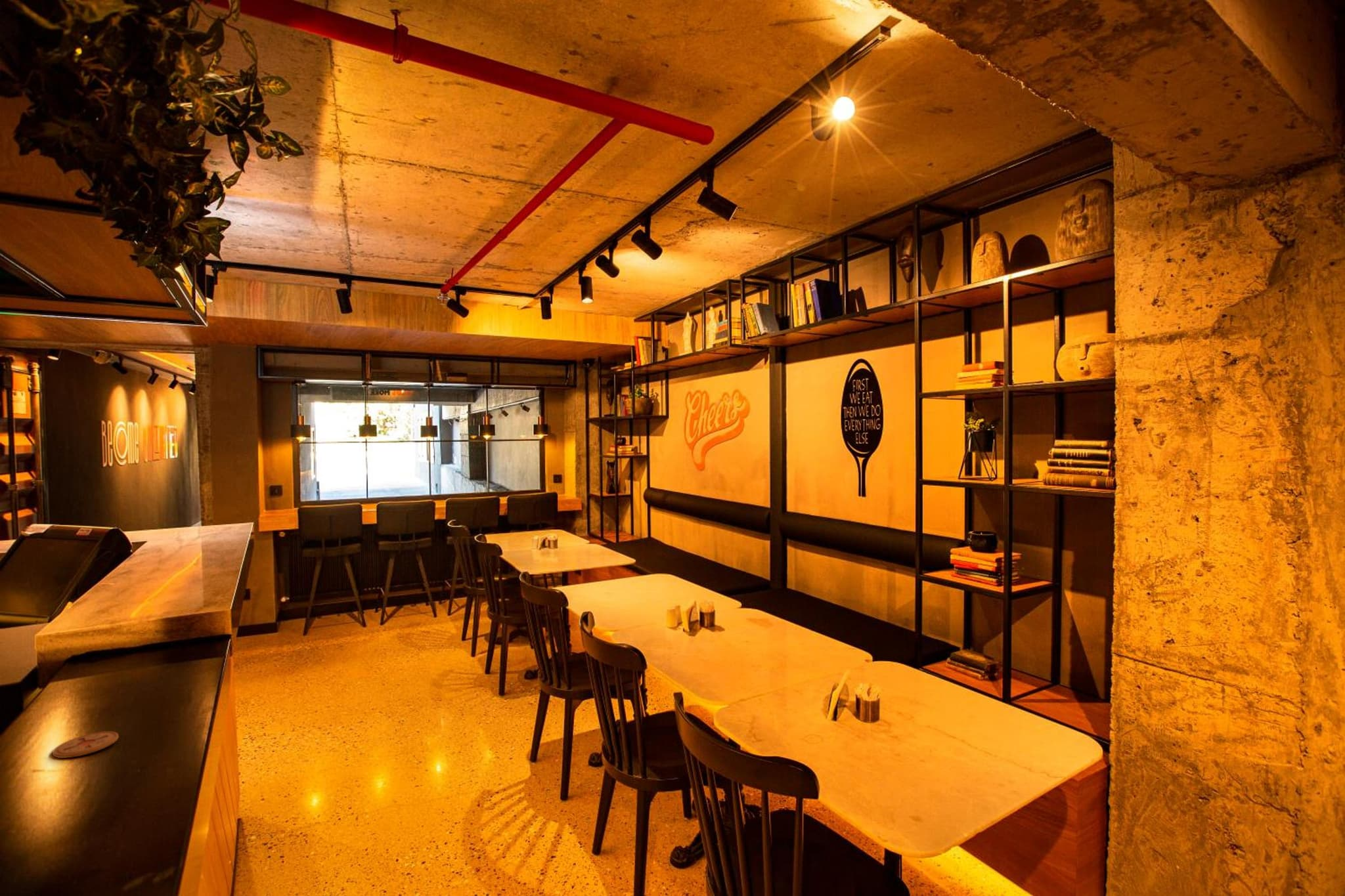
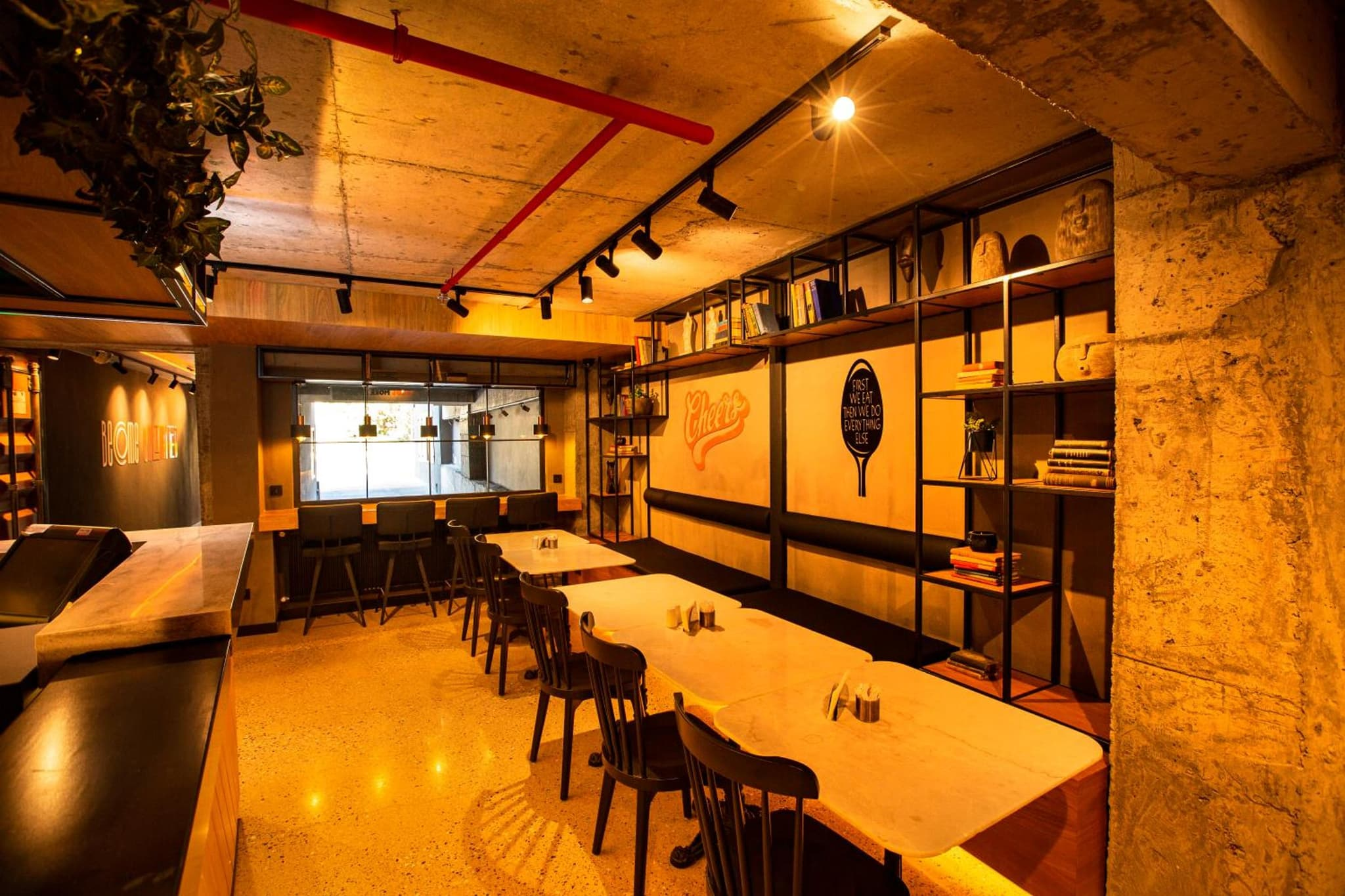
- coaster (86, 744)
